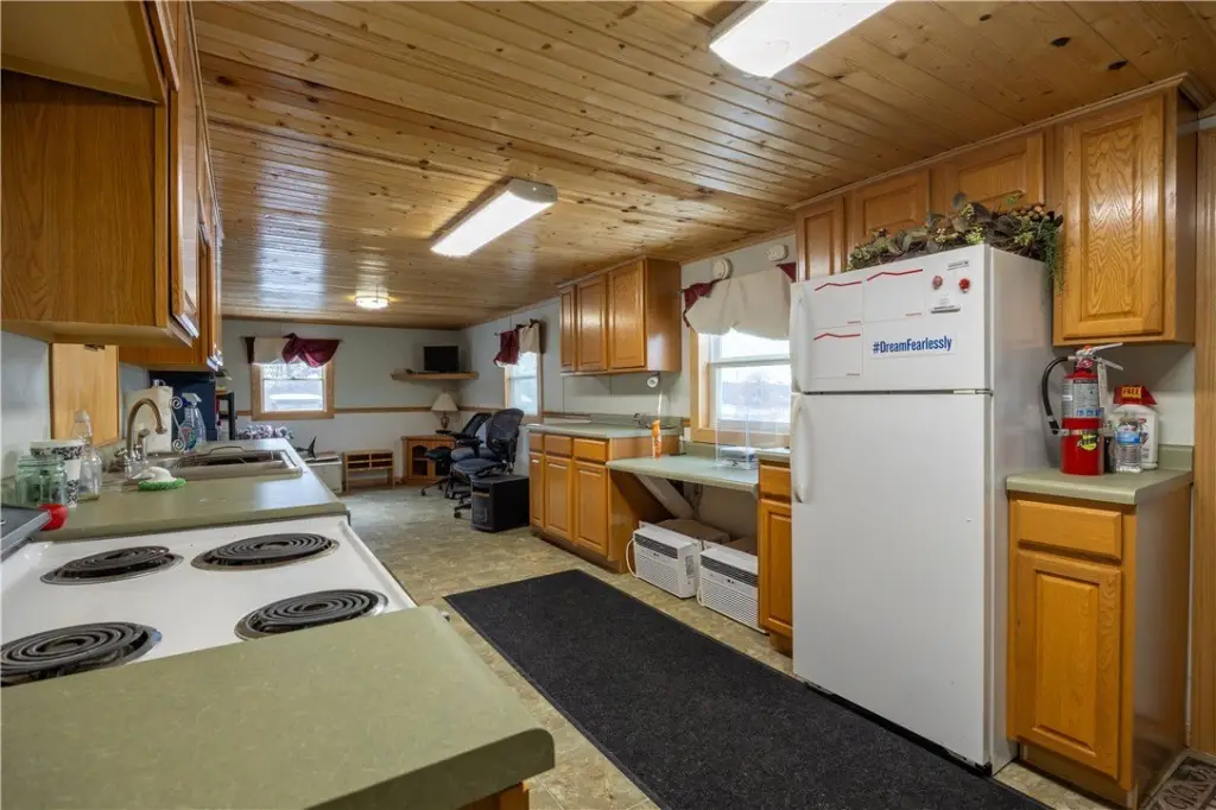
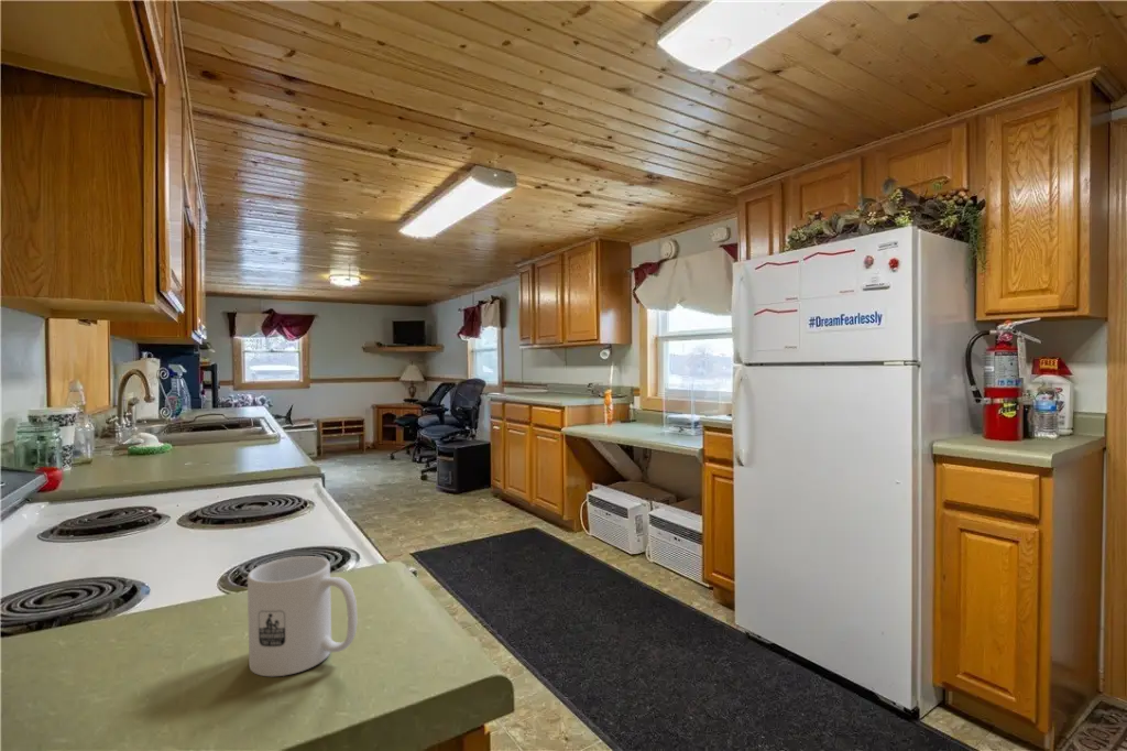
+ mug (305, 612)
